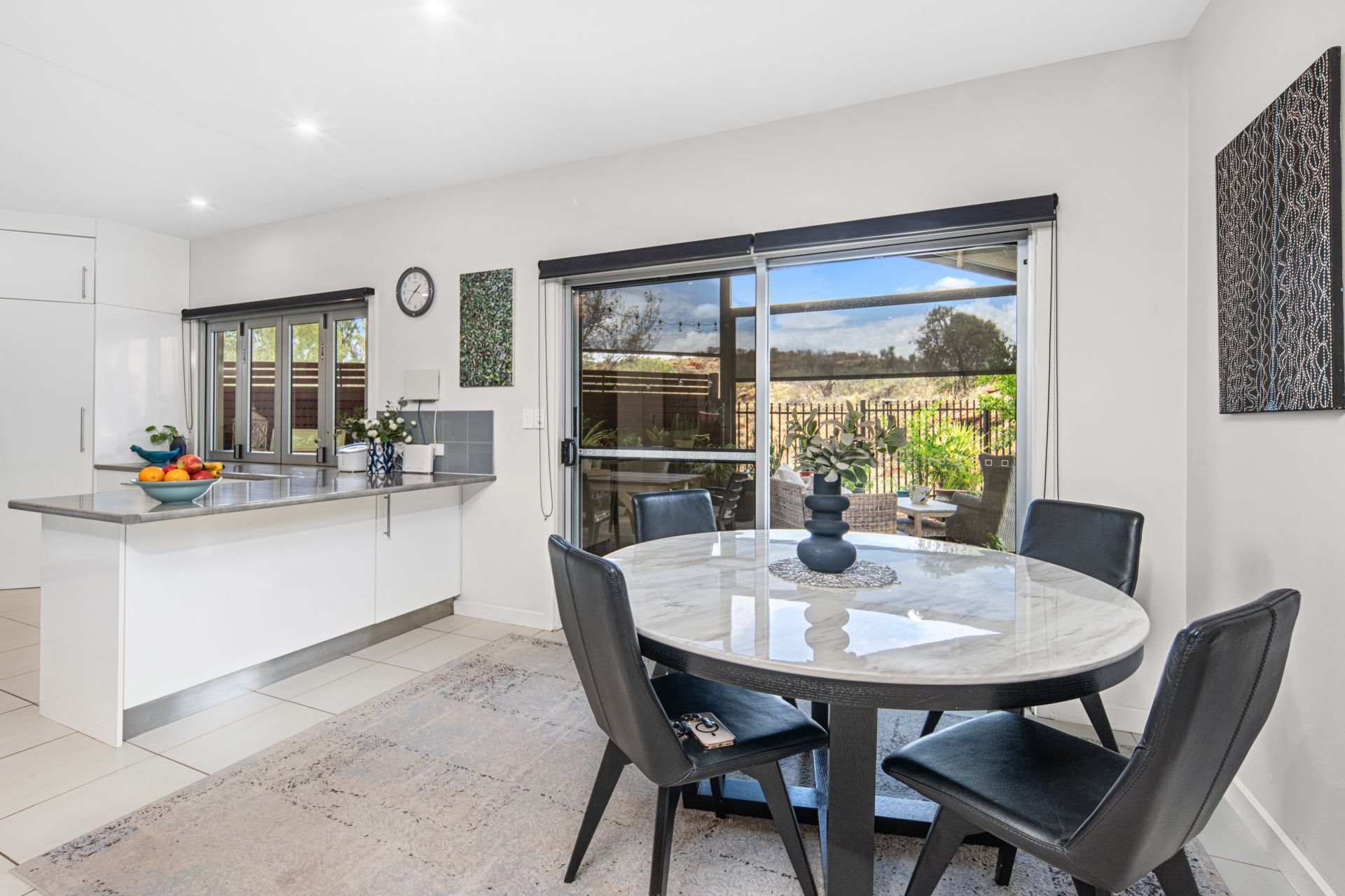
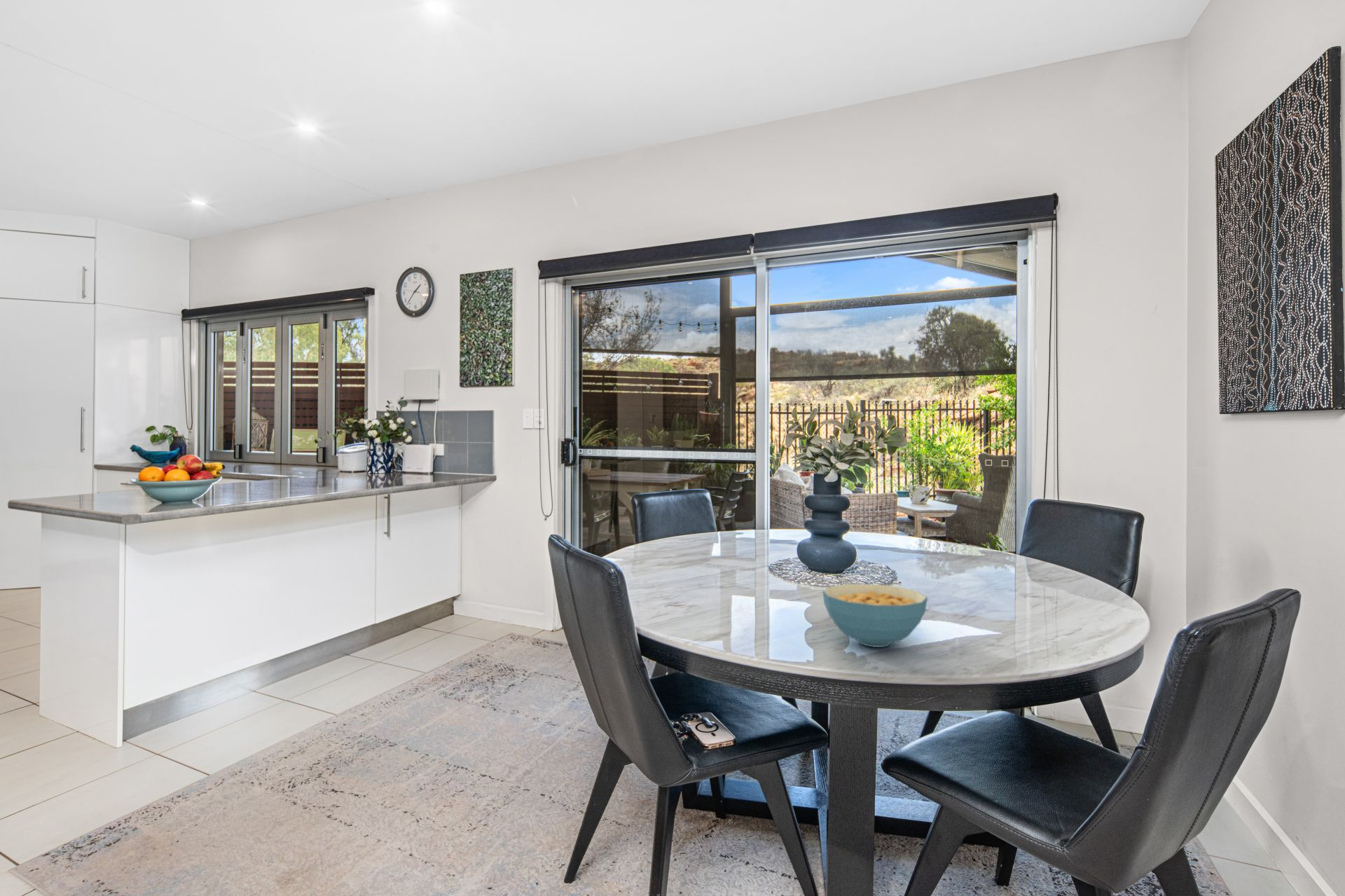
+ cereal bowl (874, 618)
